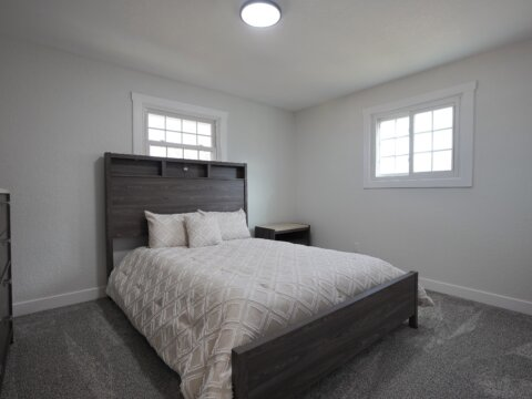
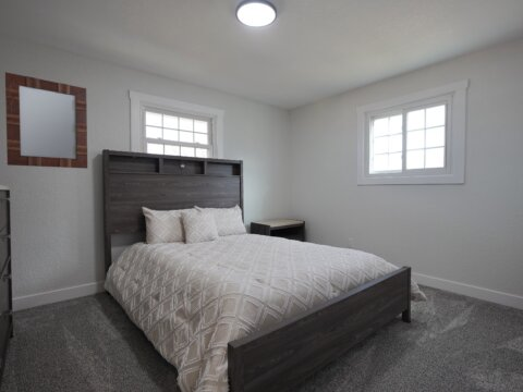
+ home mirror (49, 123)
